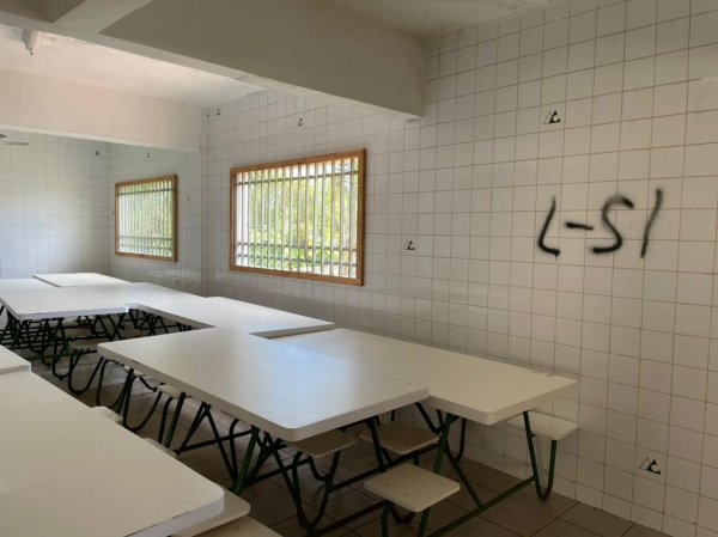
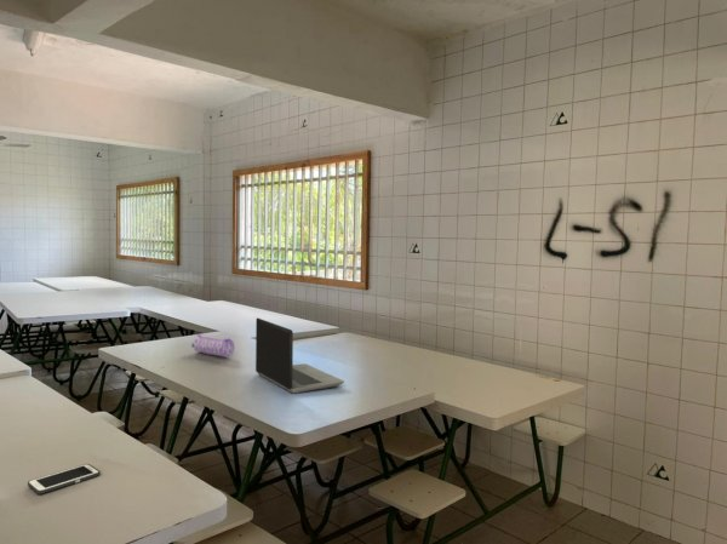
+ cell phone (64, 477)
+ pencil case (213, 344)
+ laptop computer (292, 350)
